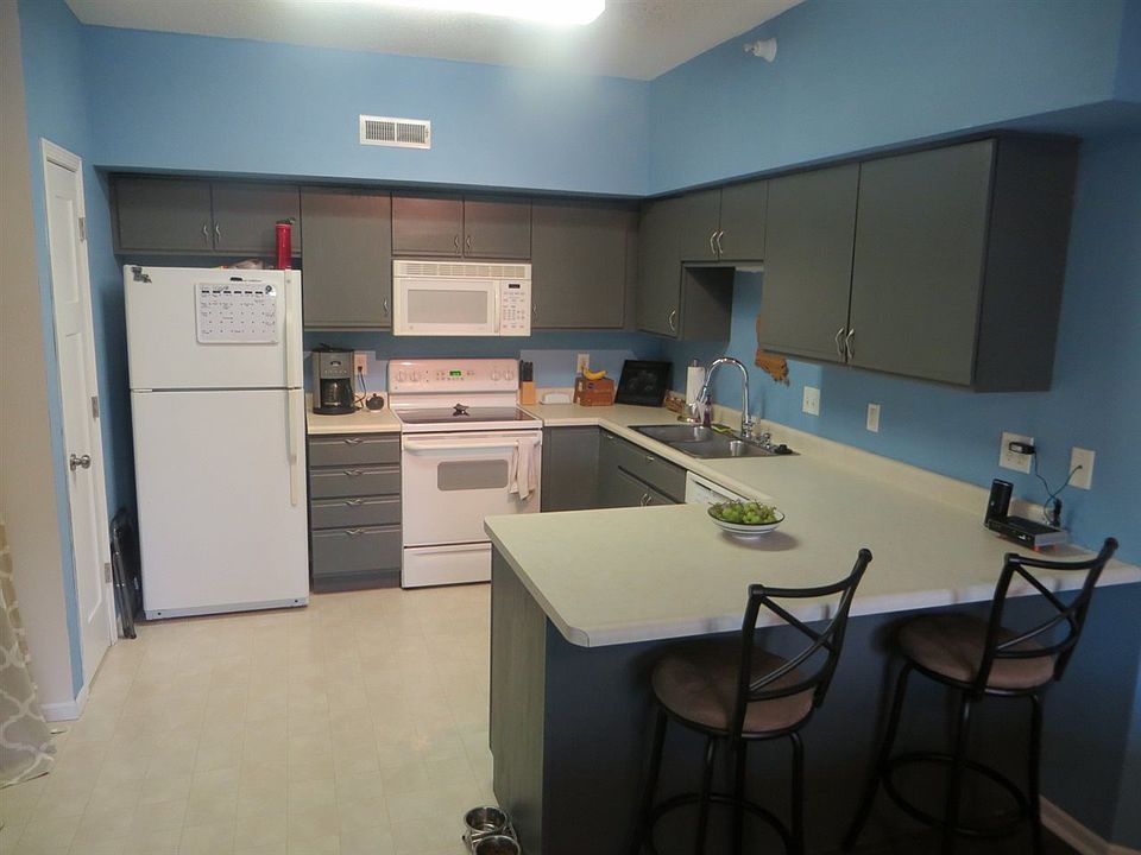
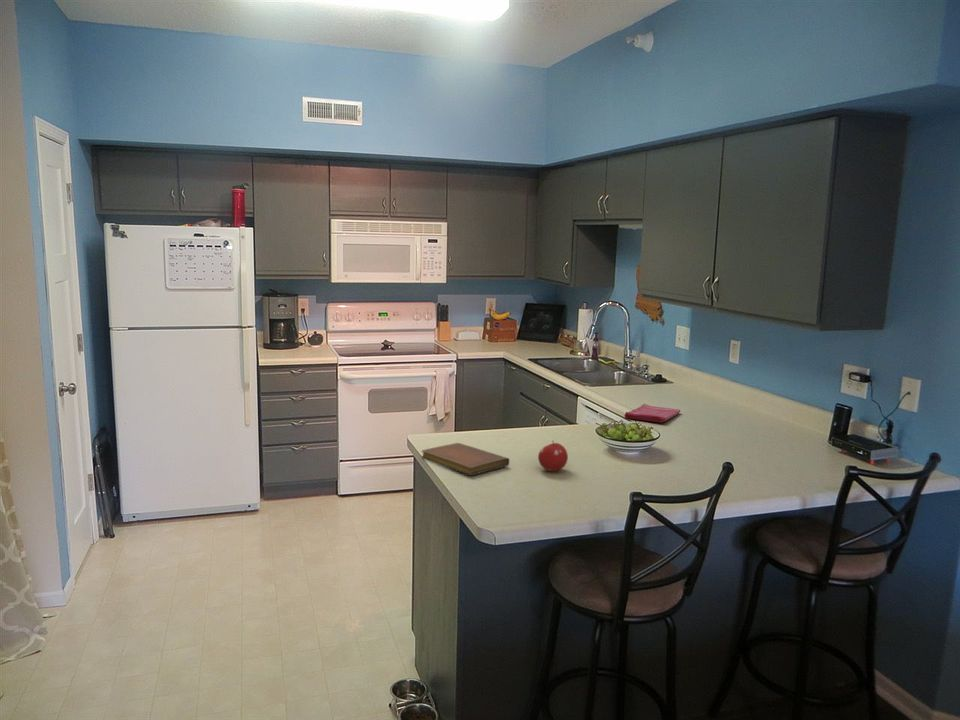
+ dish towel (652, 412)
+ notebook (464, 457)
+ fruit (553, 455)
